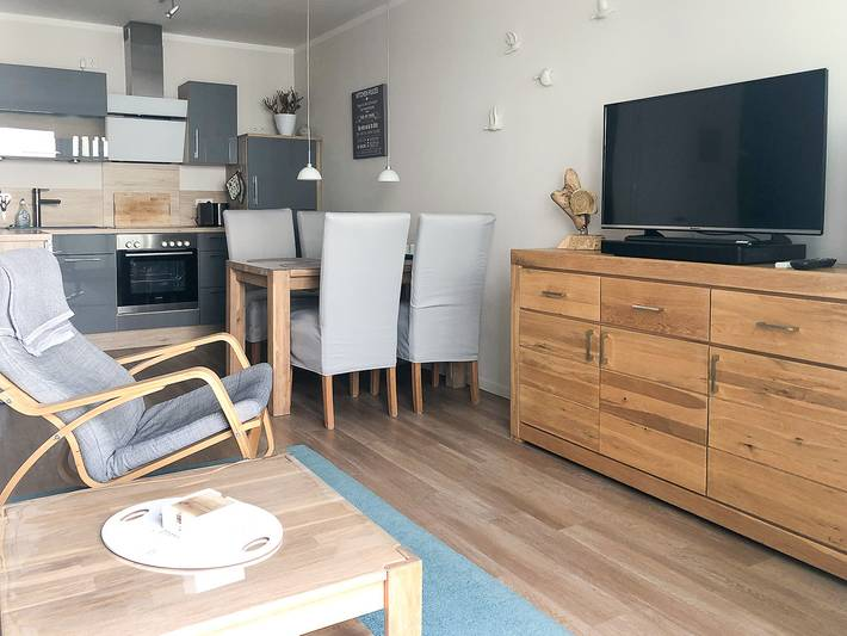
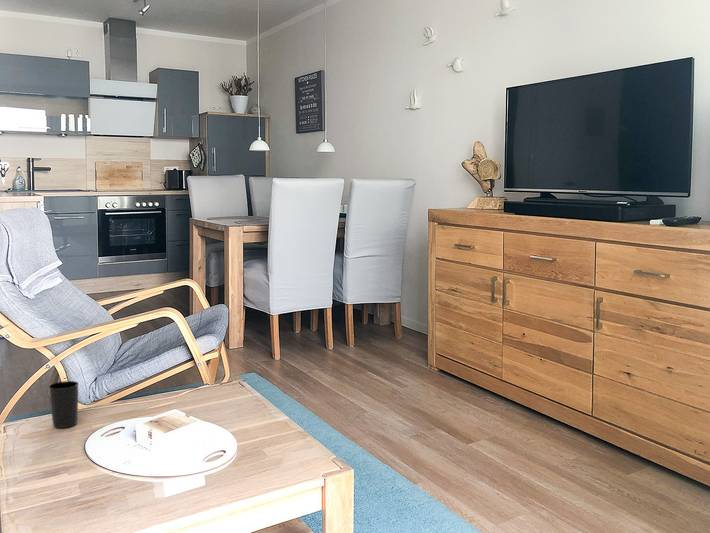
+ cup (64, 404)
